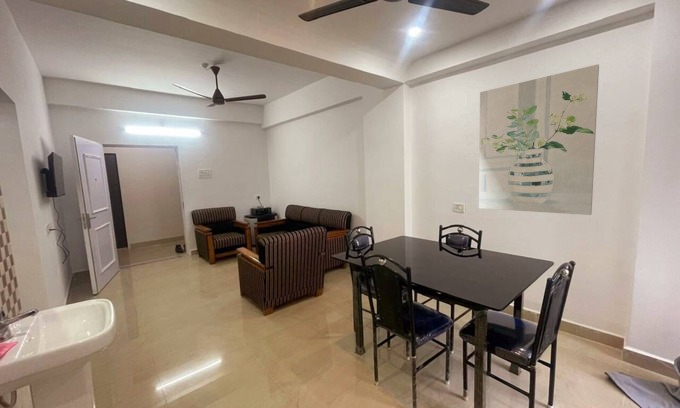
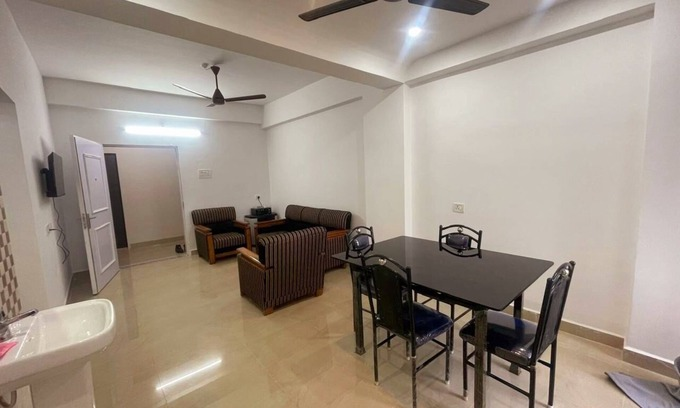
- wall art (530, 147)
